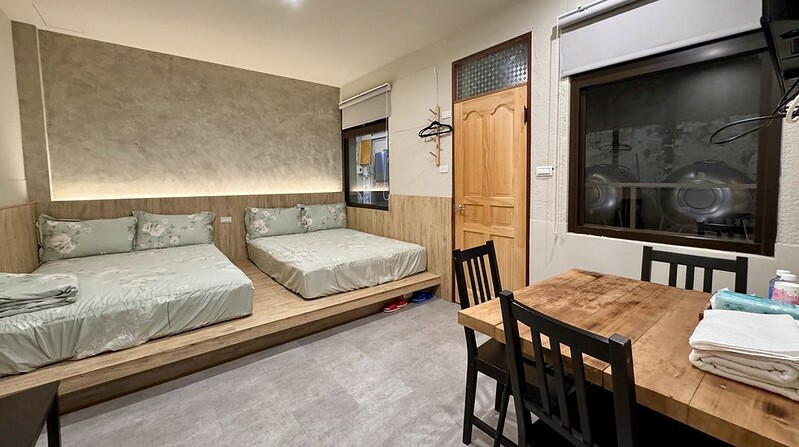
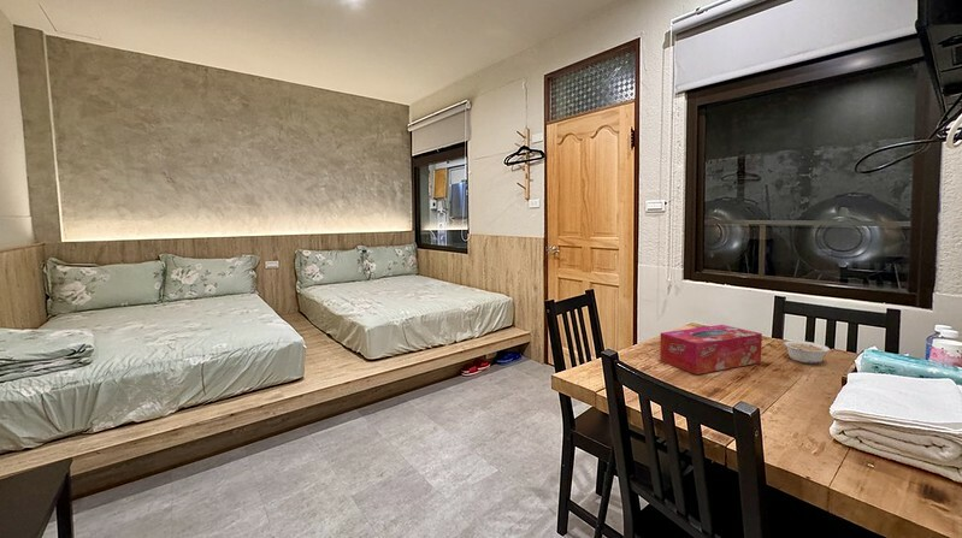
+ legume (805, 351)
+ tissue box (709, 347)
